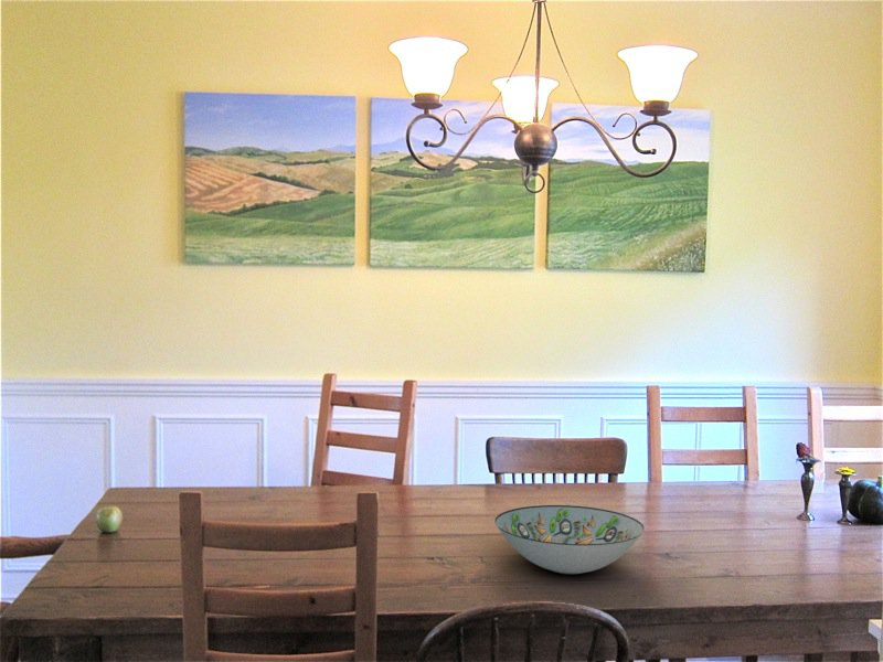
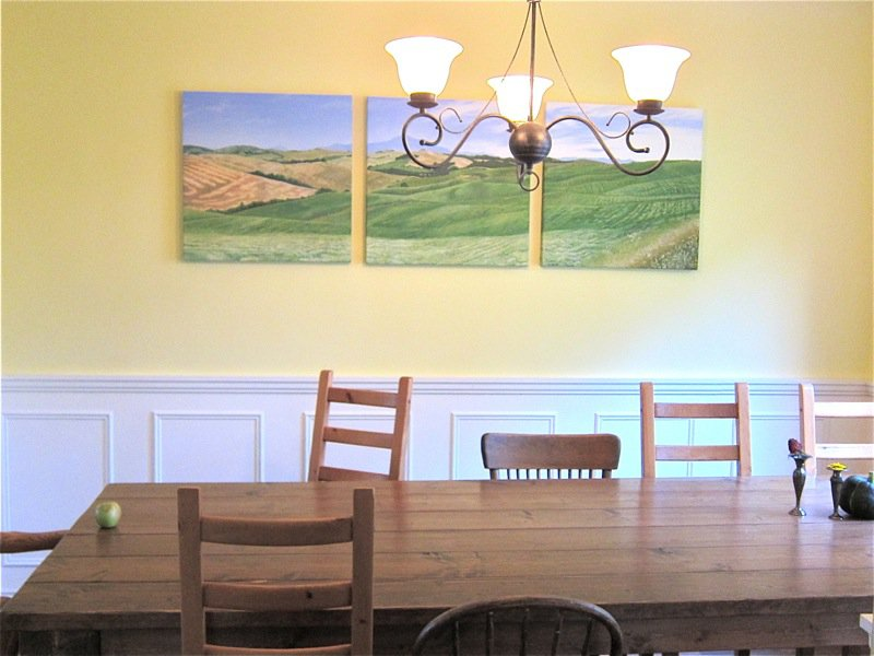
- decorative bowl (567, 545)
